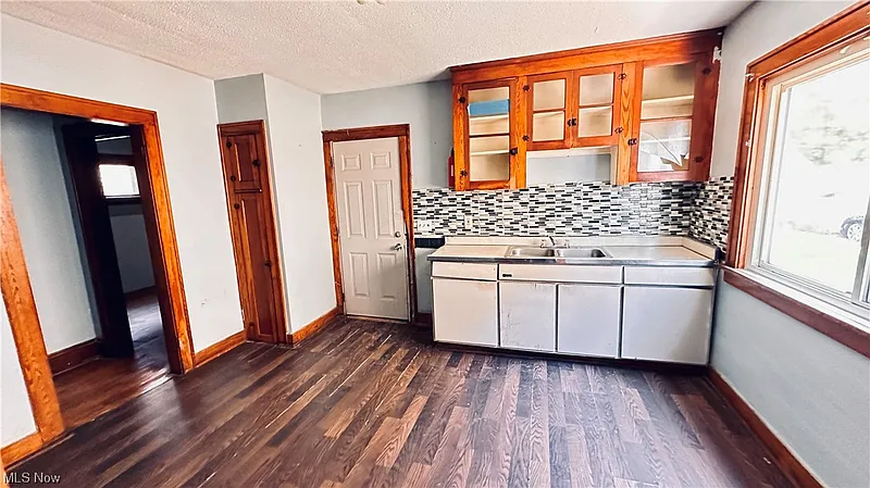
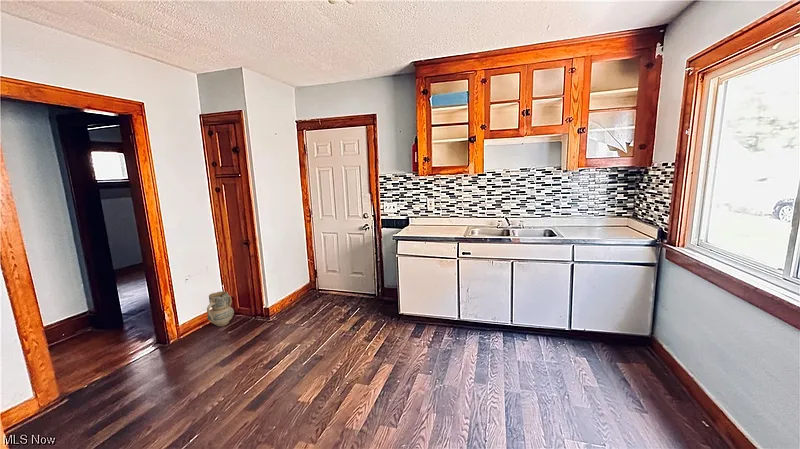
+ ceramic jug (220, 308)
